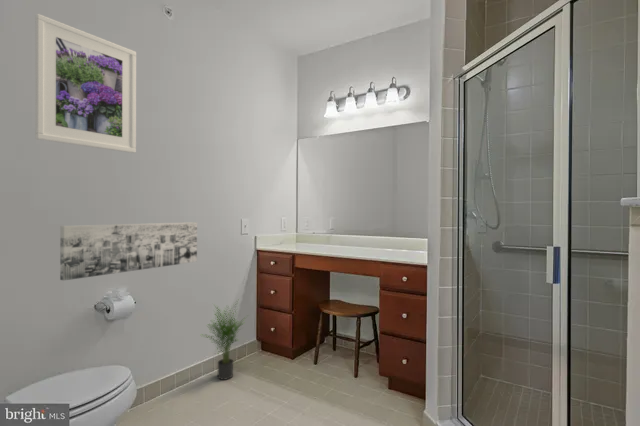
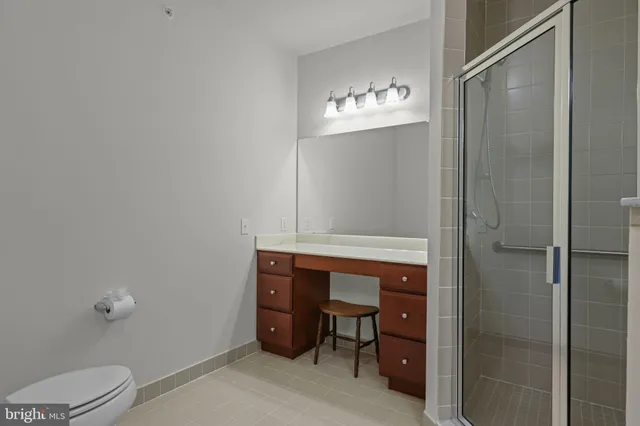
- potted plant (222, 340)
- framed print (90, 90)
- wall art (139, 246)
